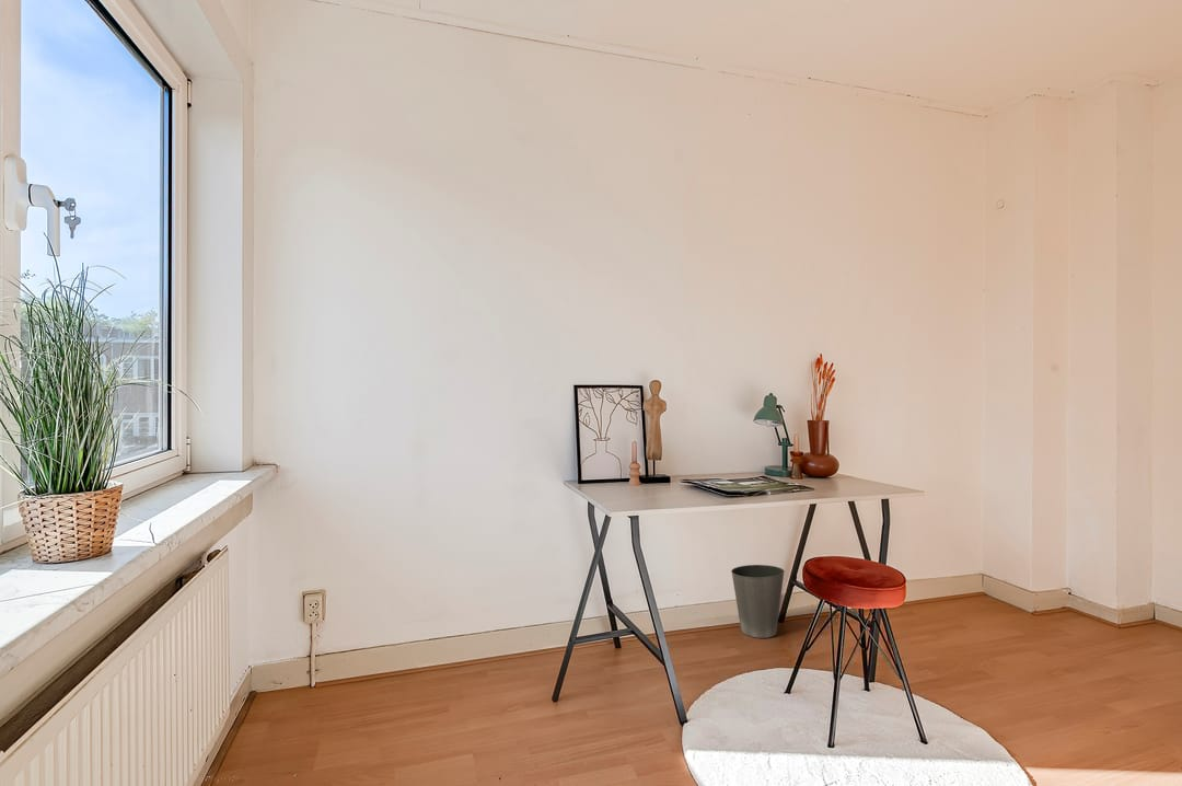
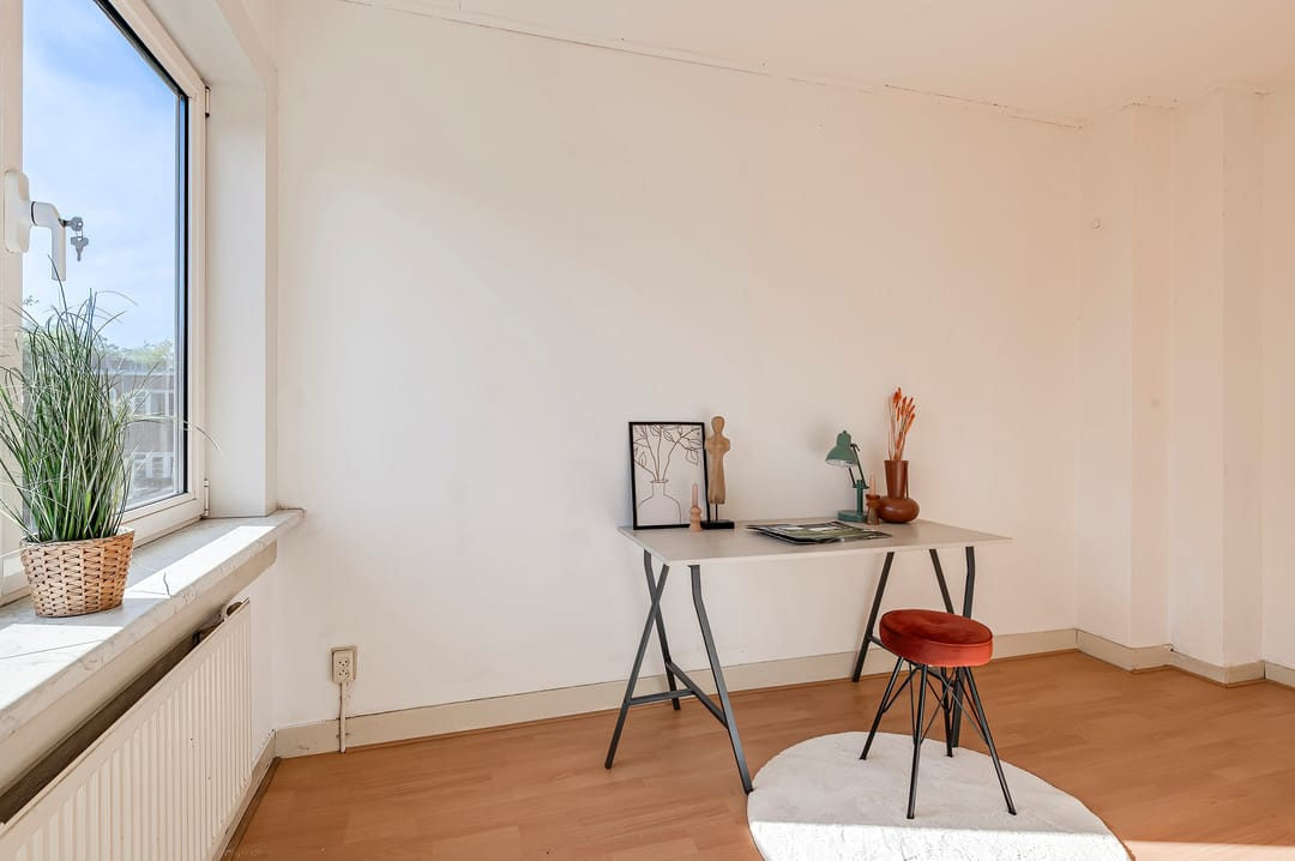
- waste basket (757, 601)
